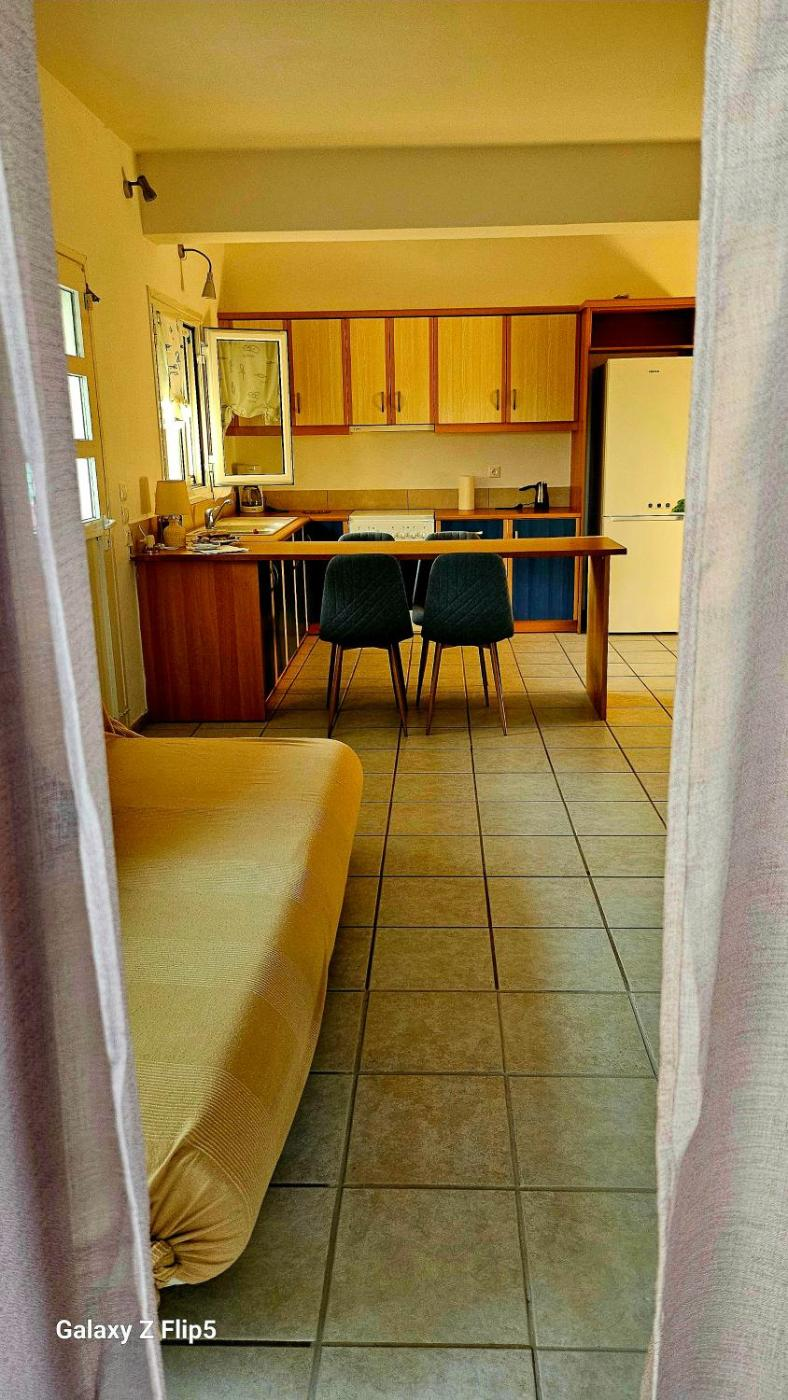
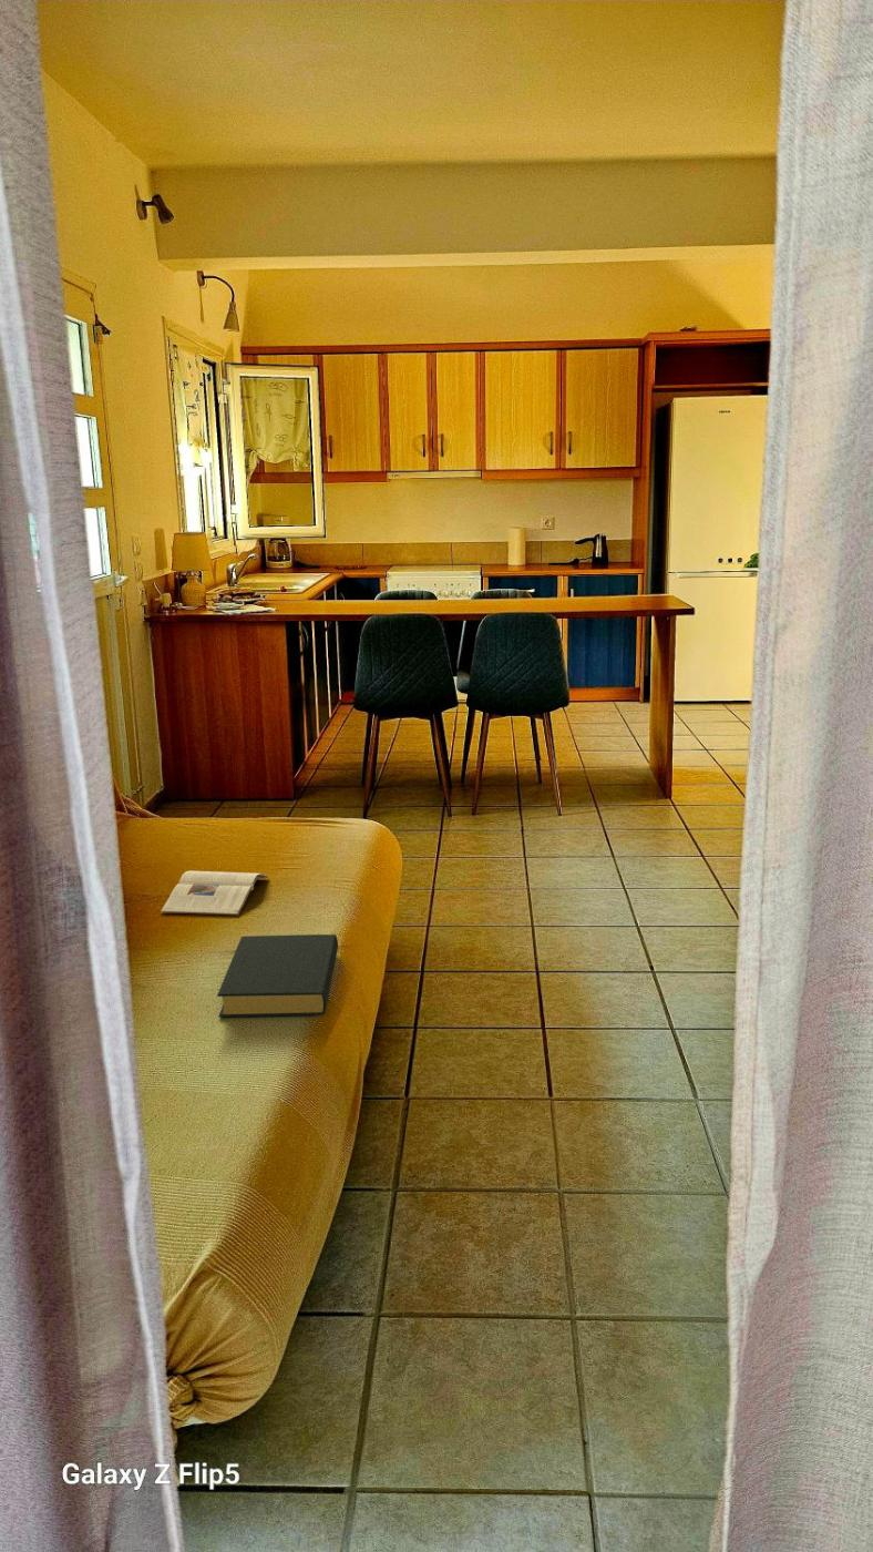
+ magazine (216, 887)
+ hardback book (281, 972)
